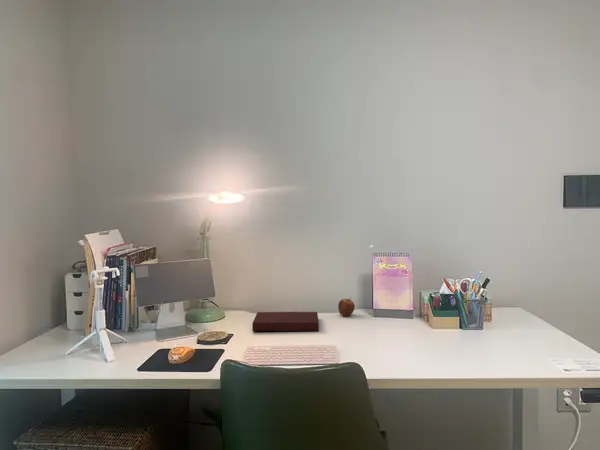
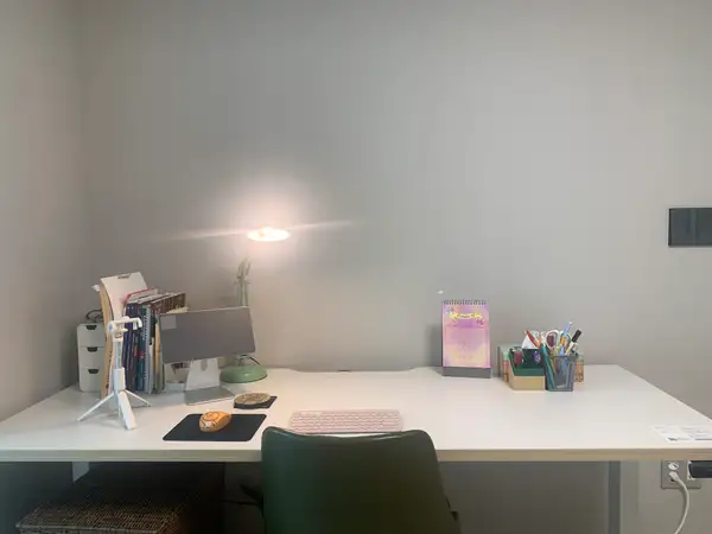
- fruit (346, 306)
- notebook (286, 321)
